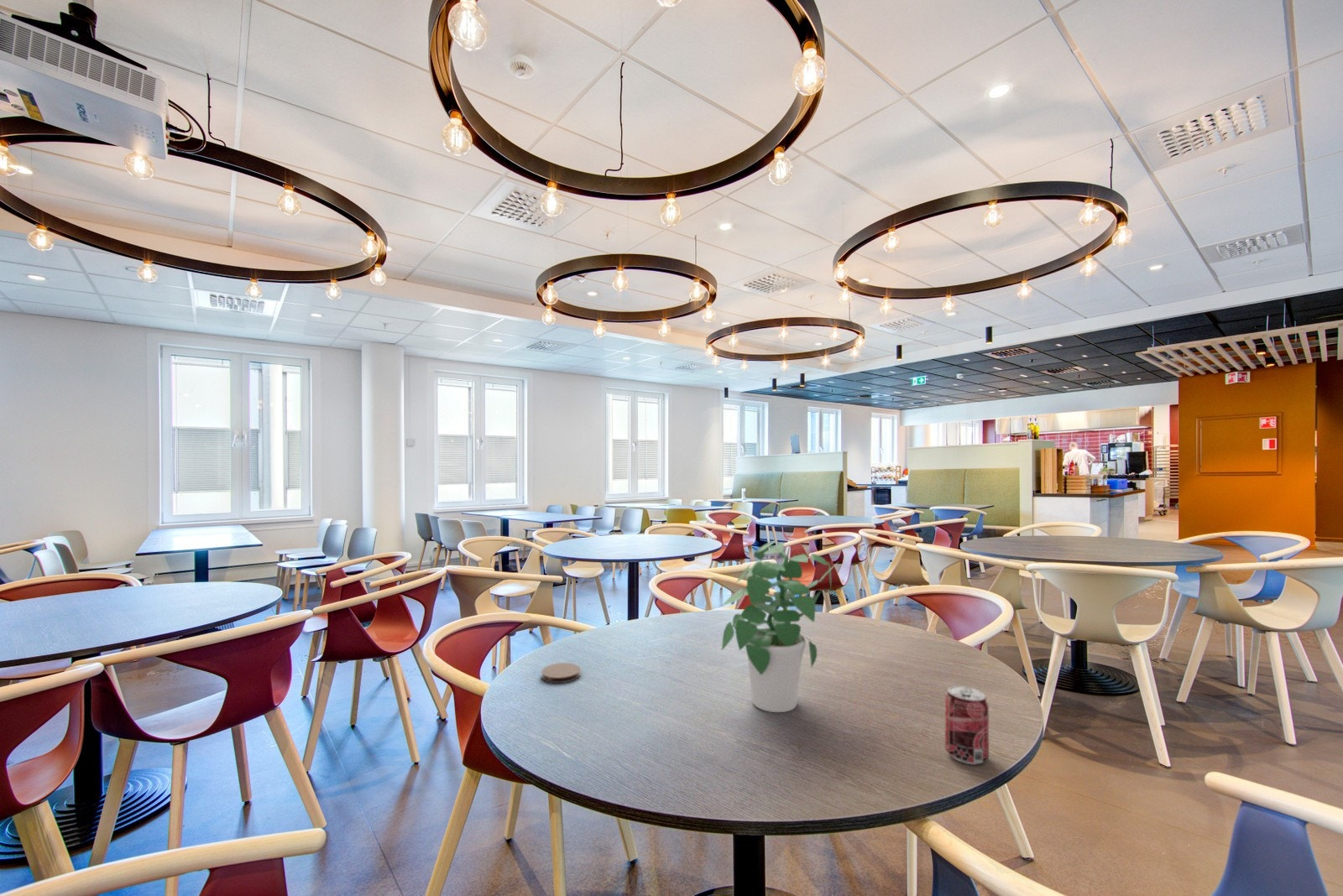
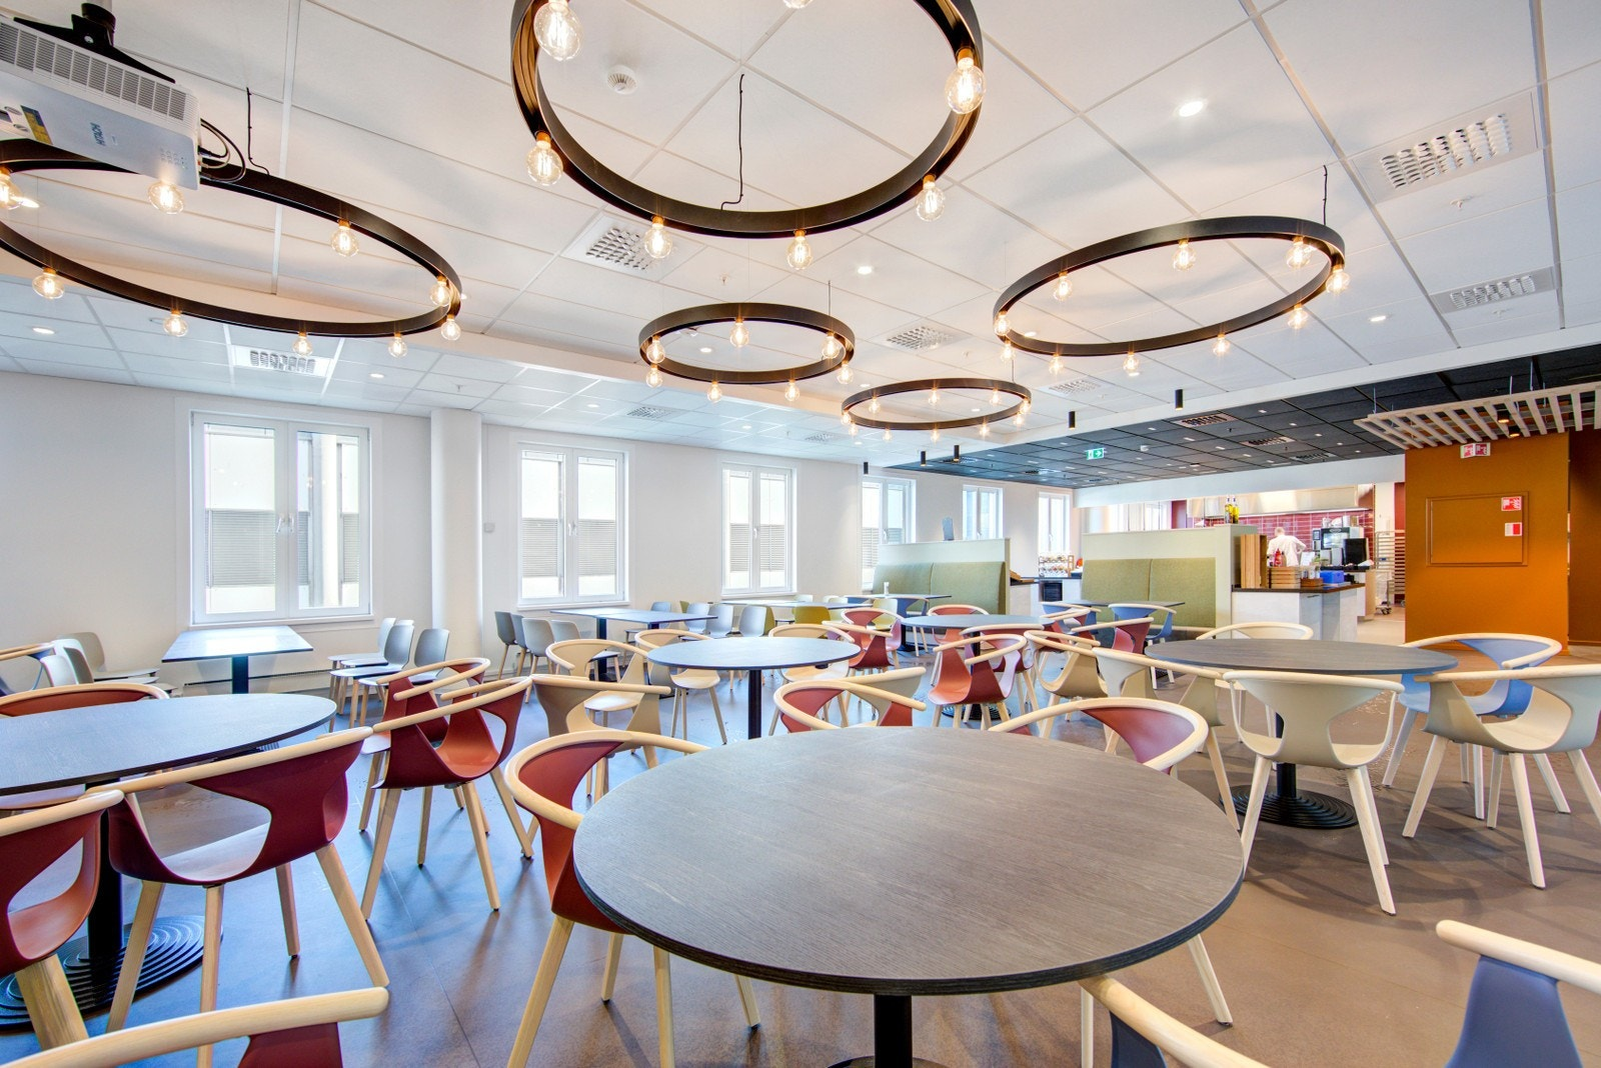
- coaster (561, 672)
- potted plant (776, 622)
- beverage can (966, 723)
